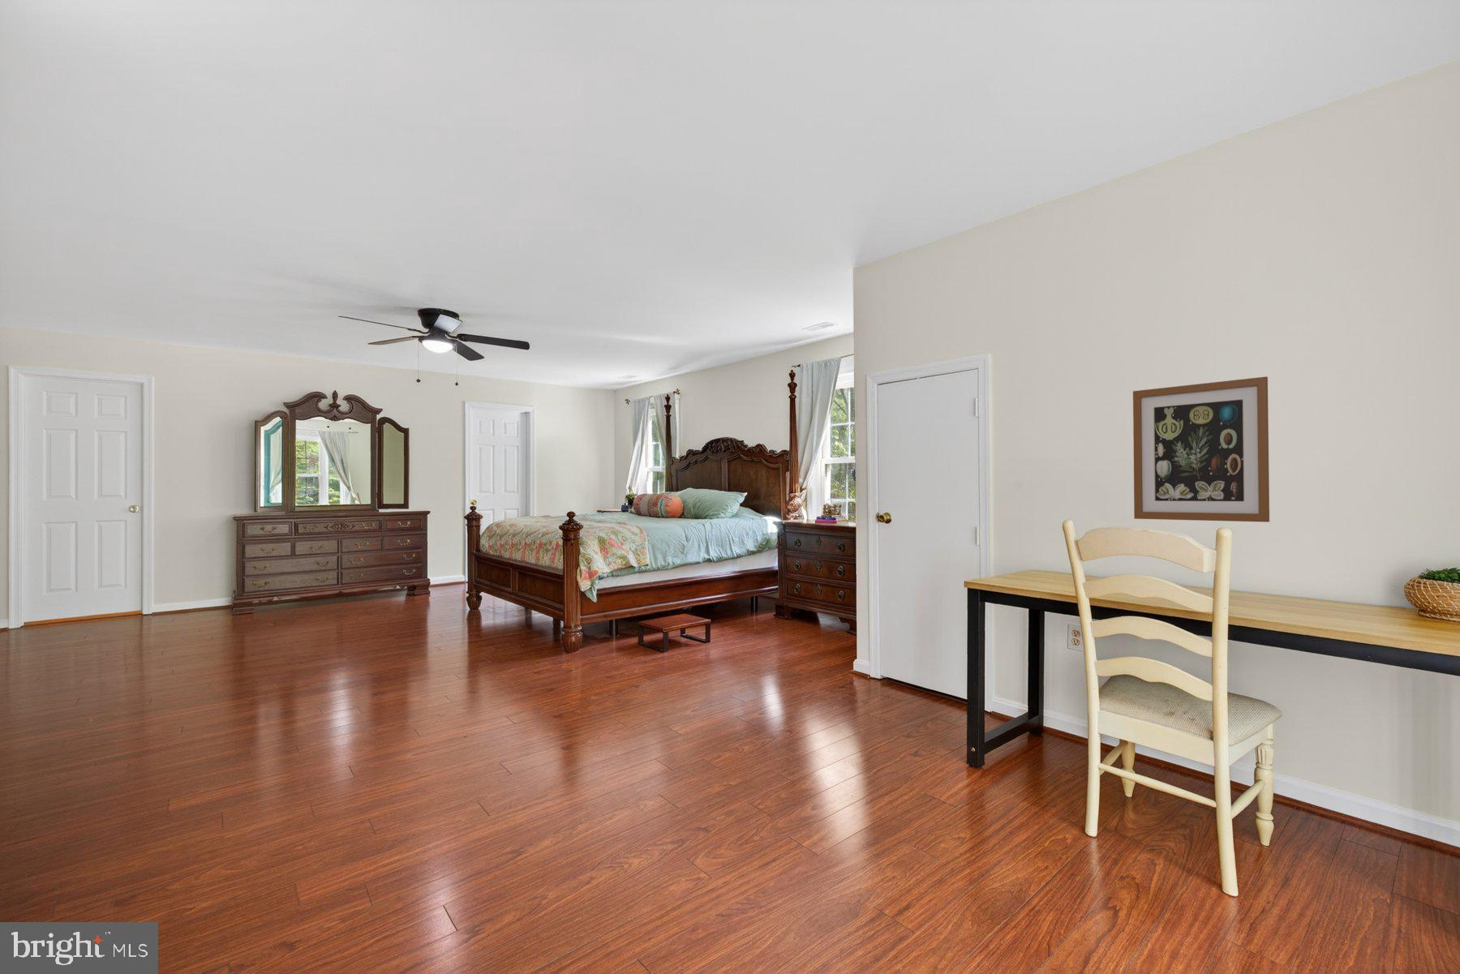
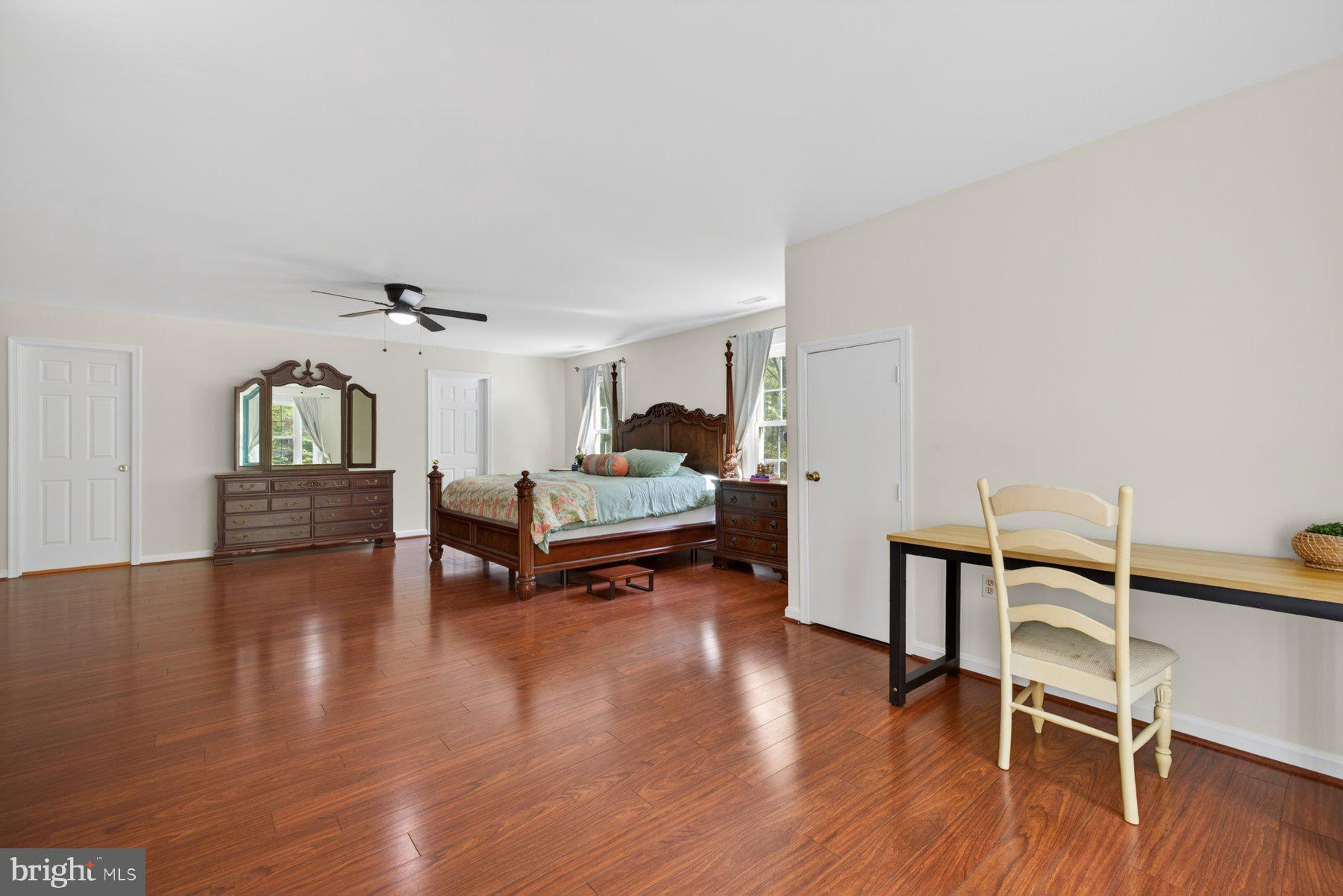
- wall art (1197, 452)
